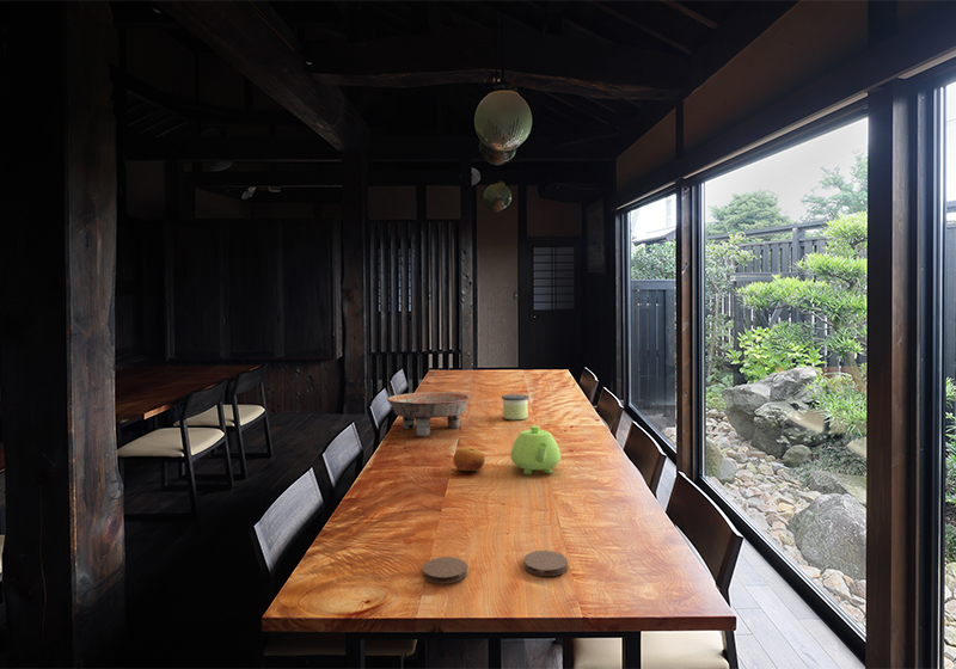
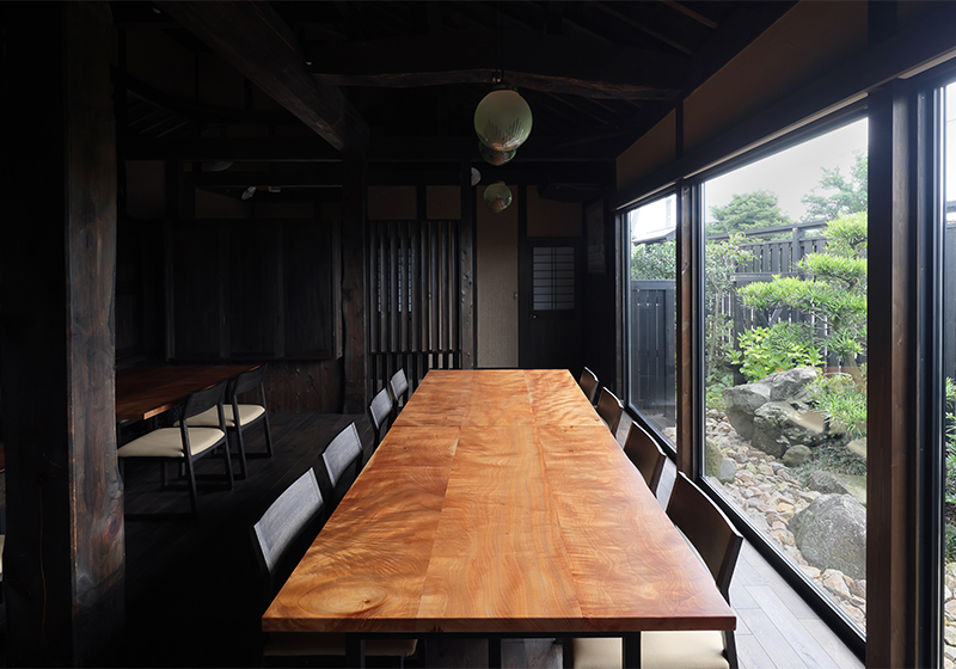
- ceramic bowl (429, 413)
- fruit (468, 459)
- coaster (445, 569)
- coaster (545, 563)
- teapot (537, 449)
- candle (515, 406)
